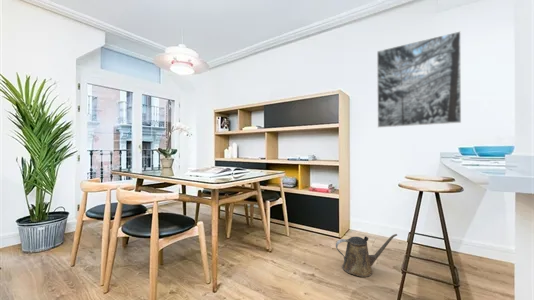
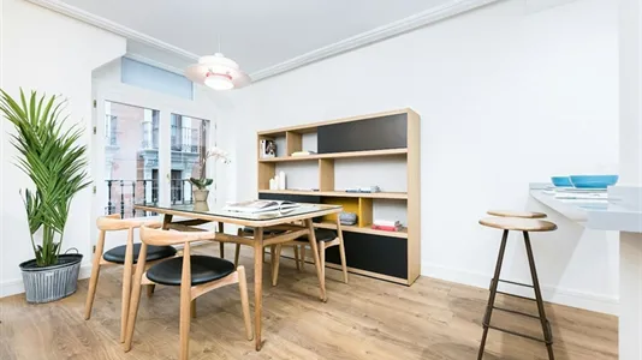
- watering can (366, 251)
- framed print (415, 83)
